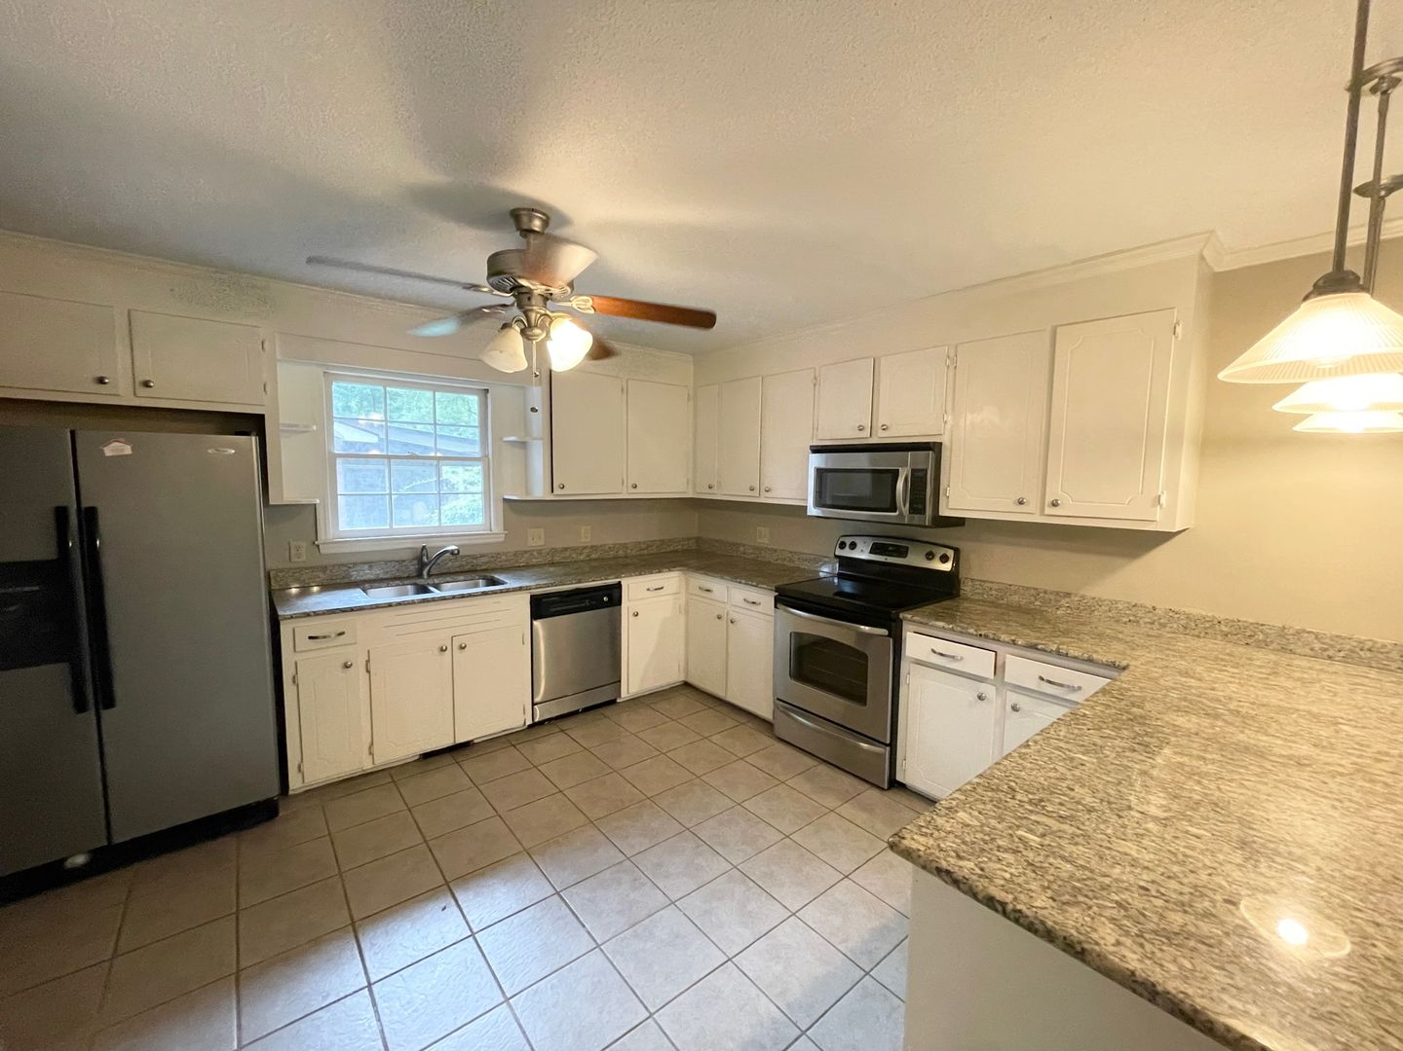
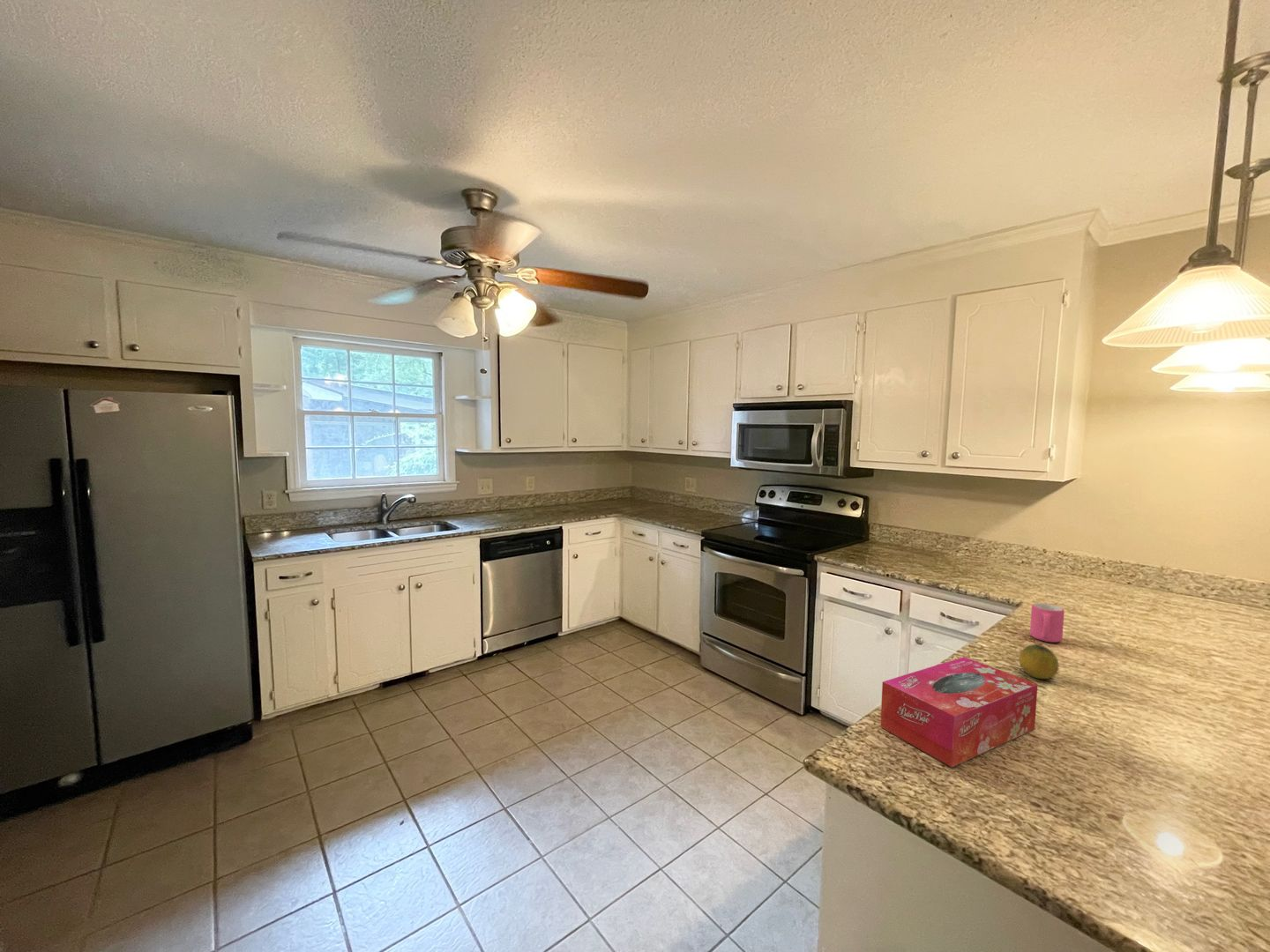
+ tissue box (958, 705)
+ fruit (1038, 661)
+ mug (1046, 624)
